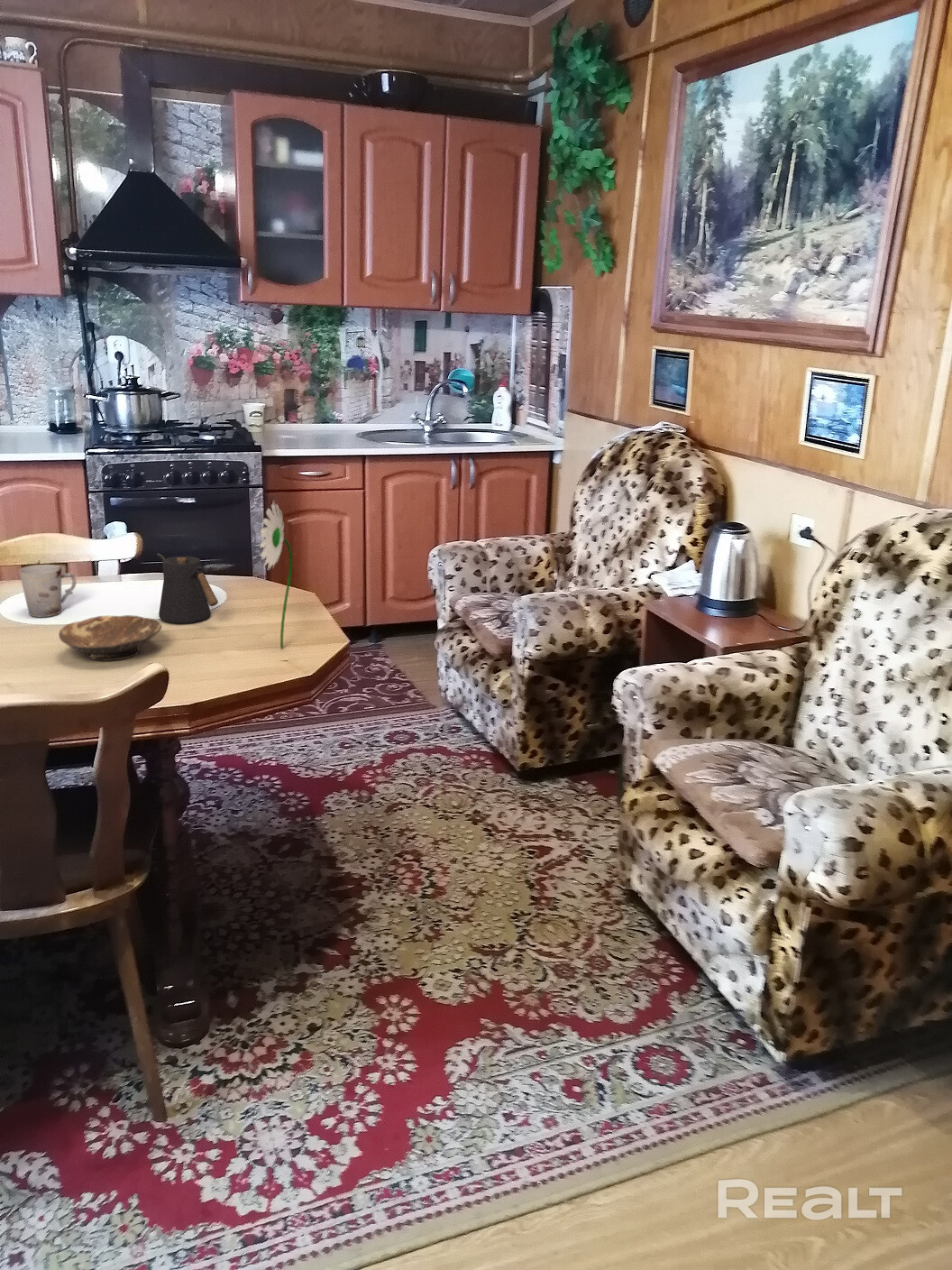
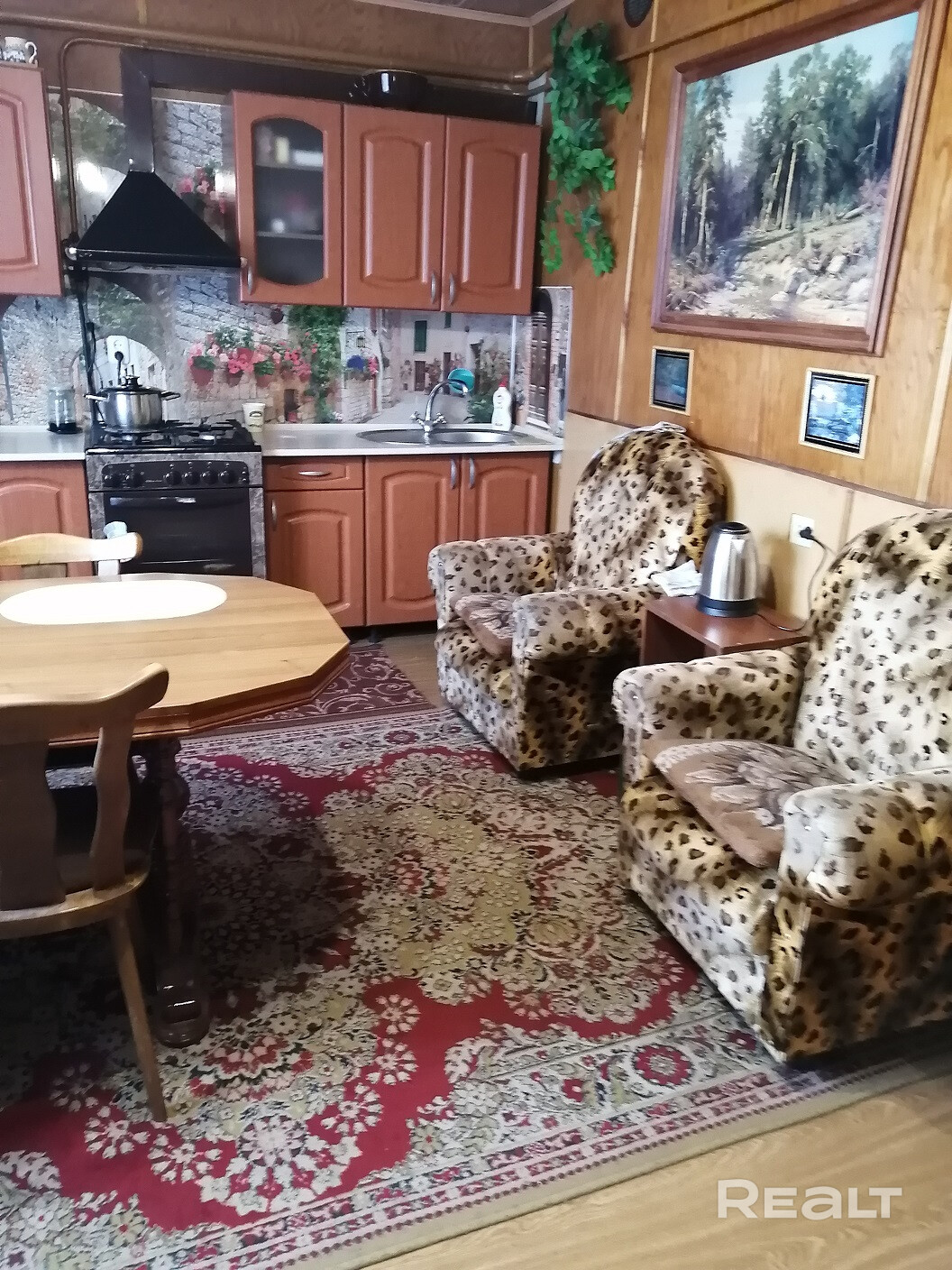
- bowl (112, 640)
- flower (288, 578)
- cup (50, 590)
- kettle (185, 588)
